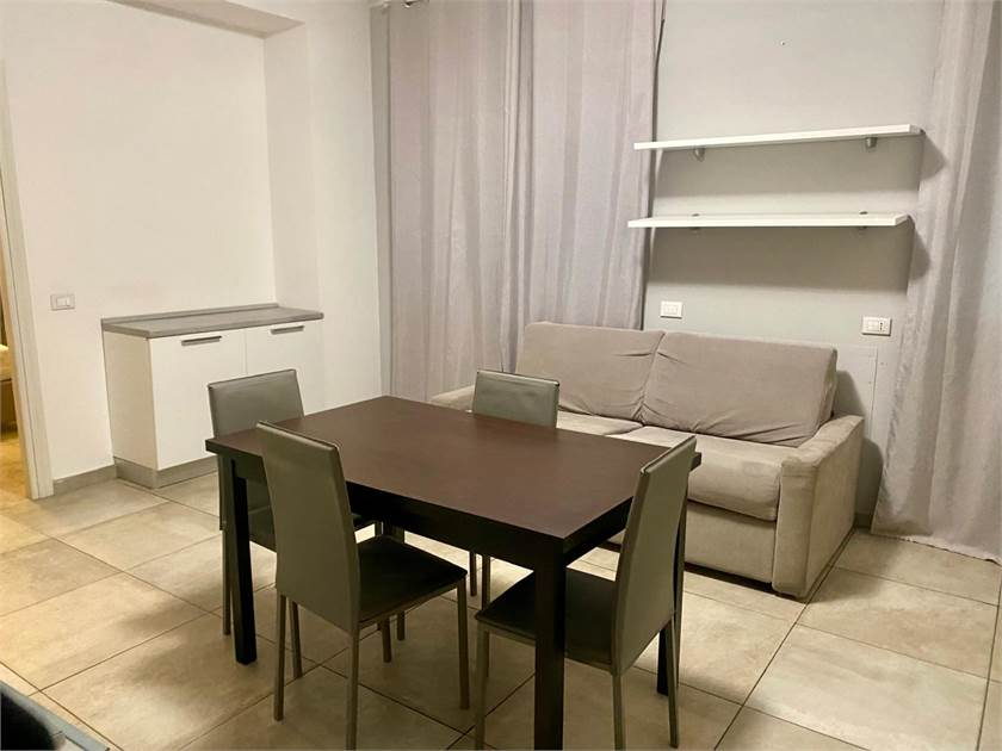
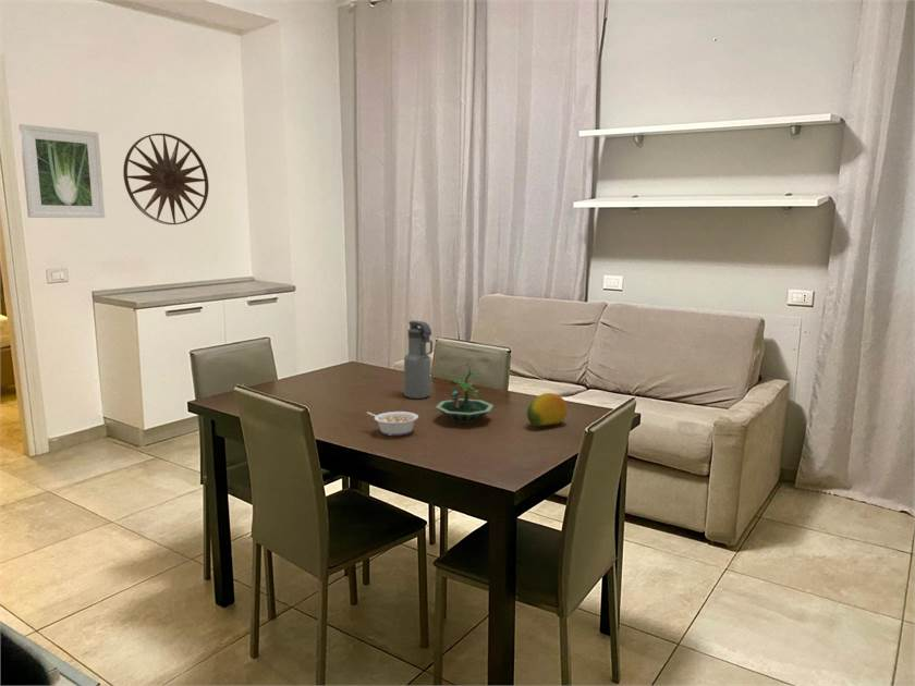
+ legume (394, 422)
+ water bottle (417, 358)
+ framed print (64, 173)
+ wall art (168, 179)
+ terrarium (466, 377)
+ fruit (545, 409)
